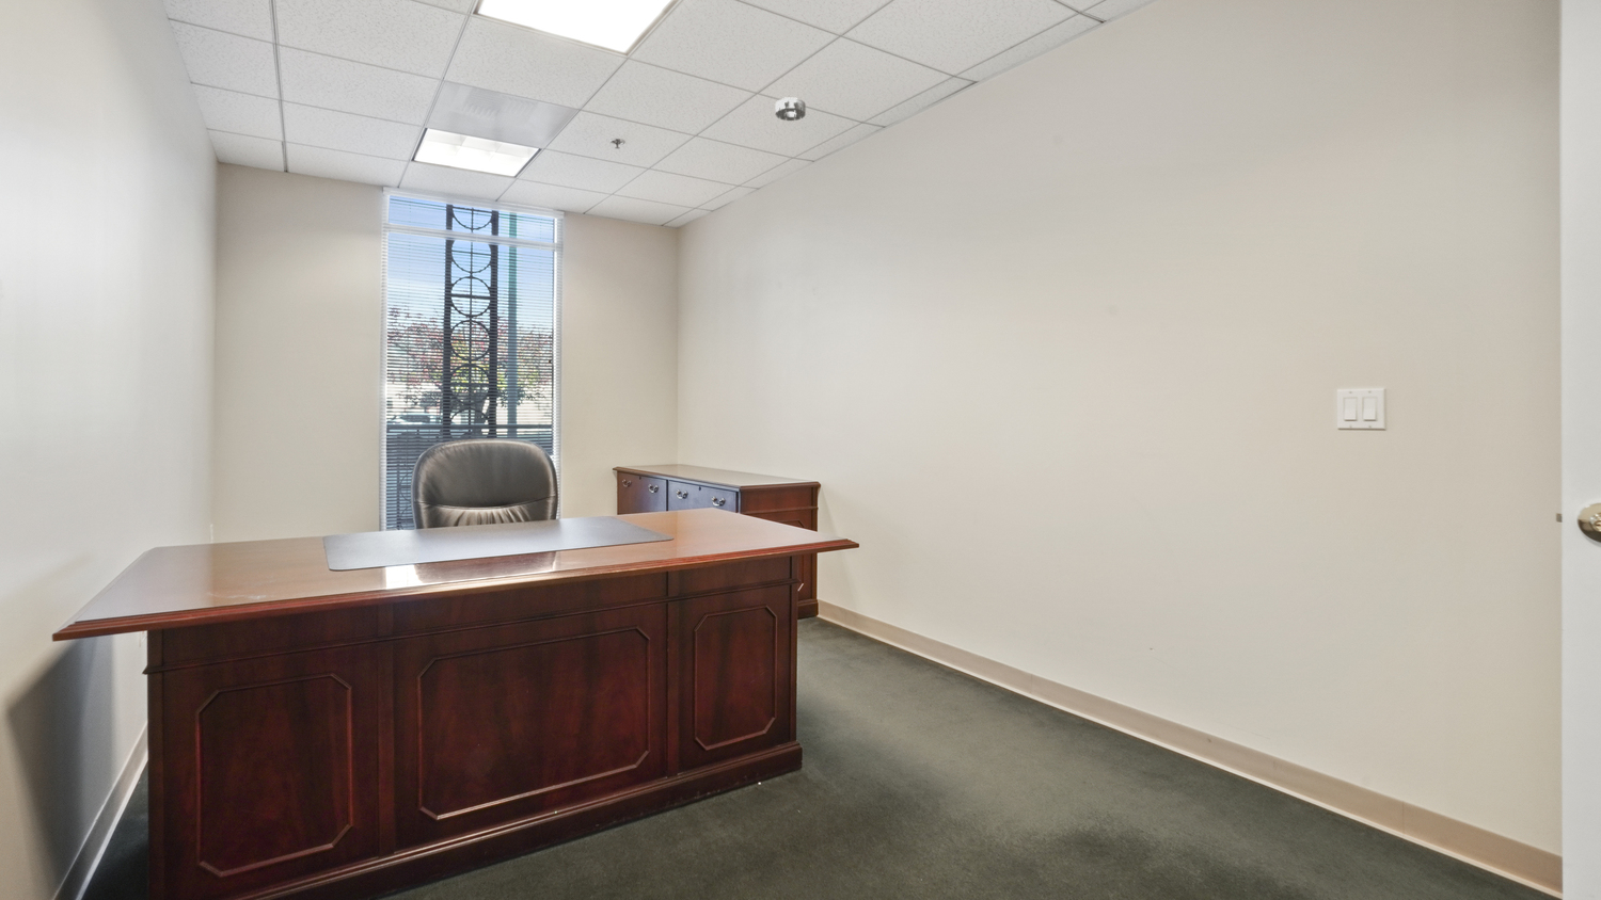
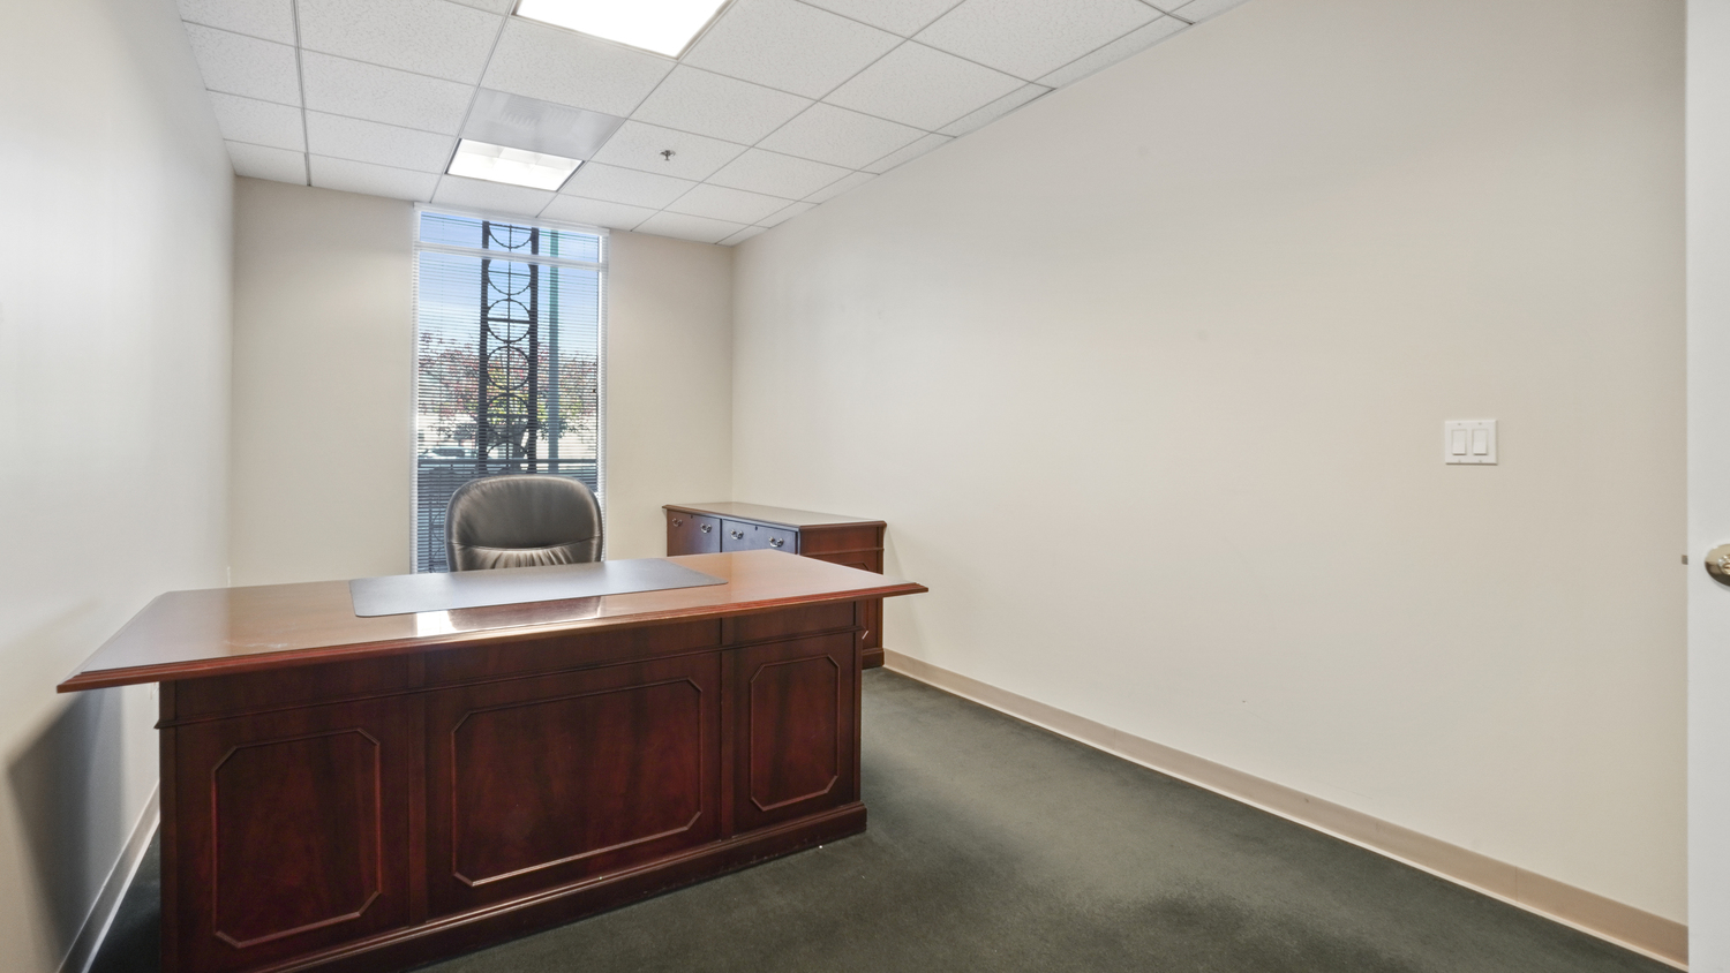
- smoke detector (790, 108)
